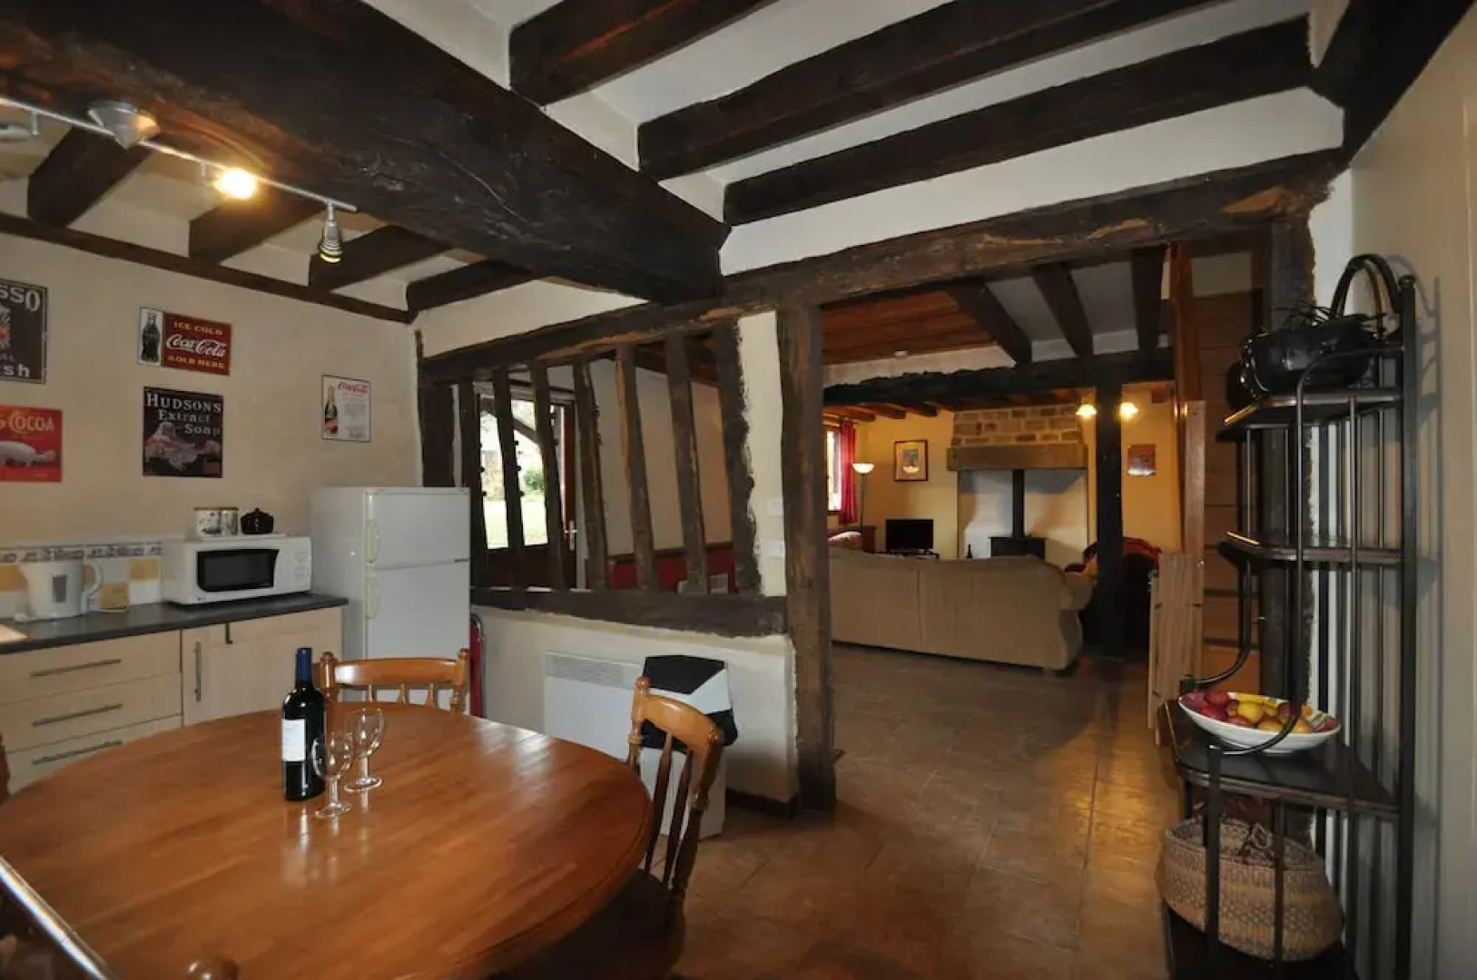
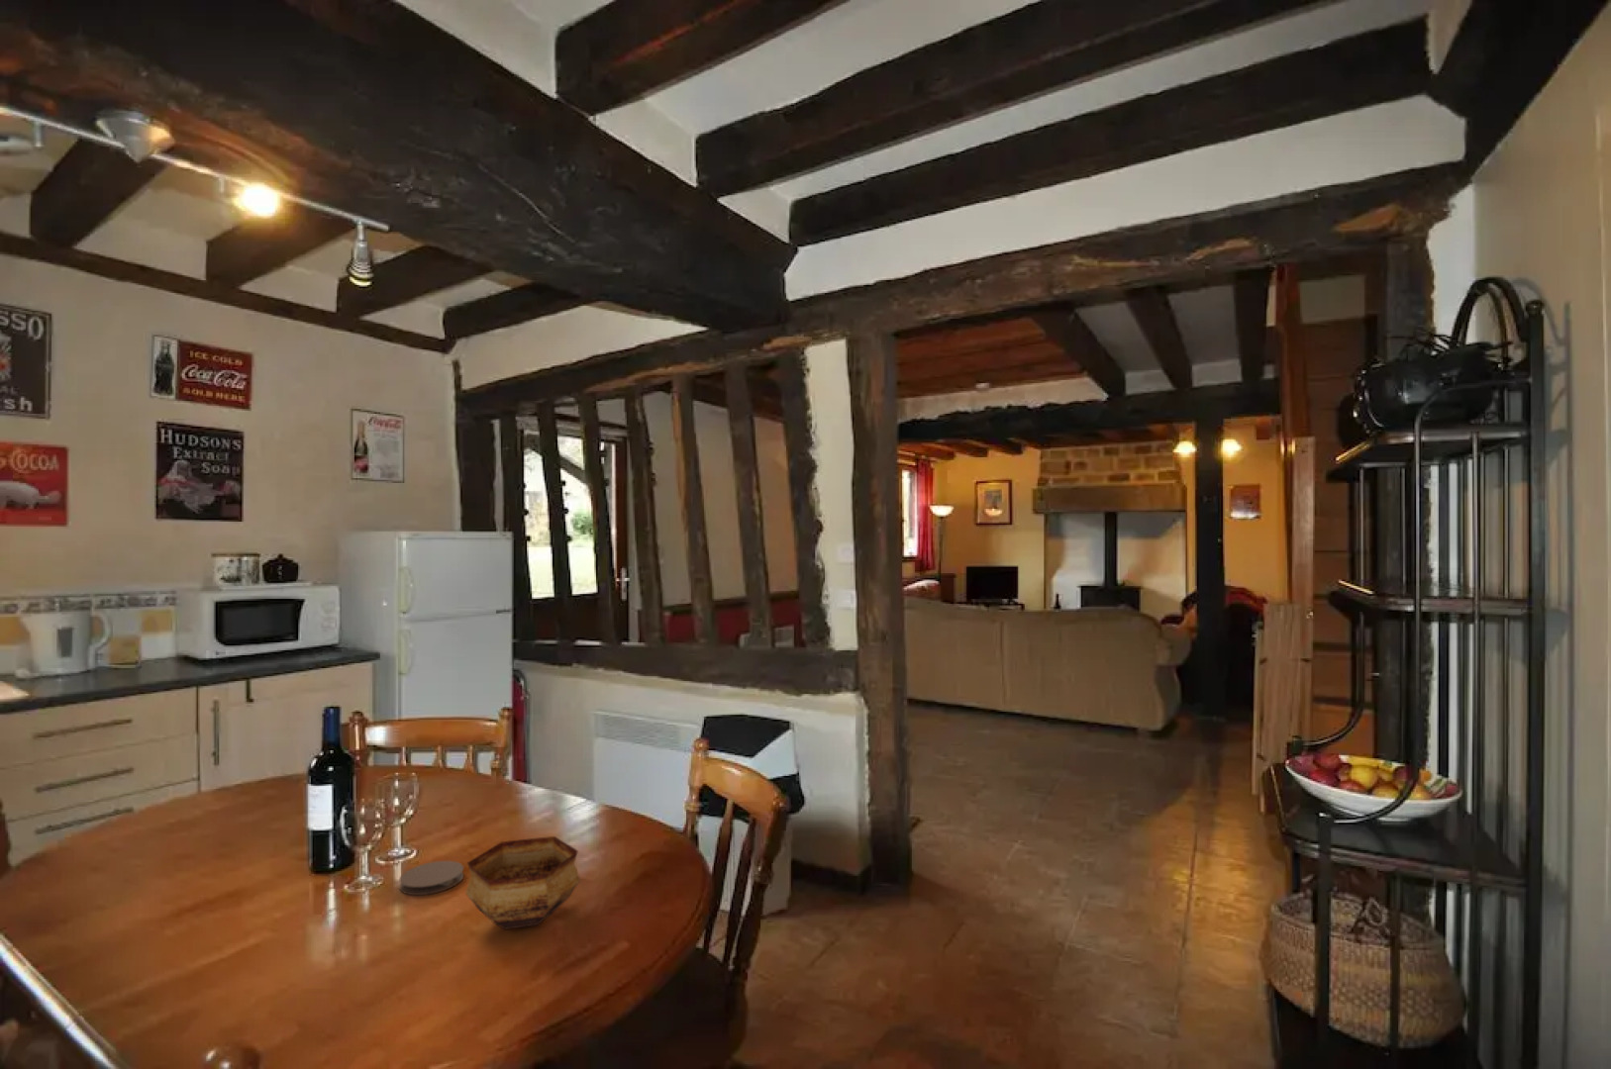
+ coaster (432, 877)
+ bowl (524, 888)
